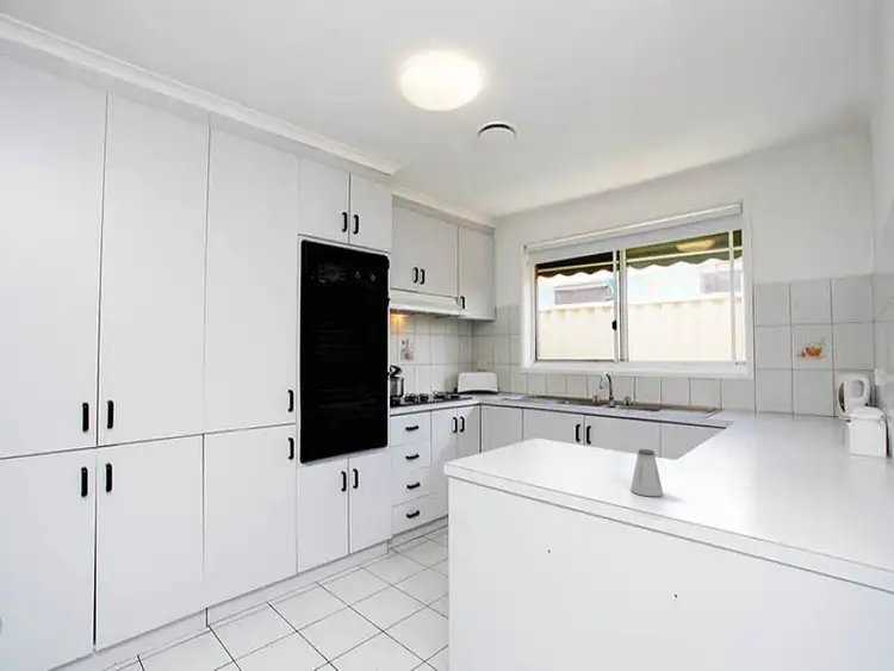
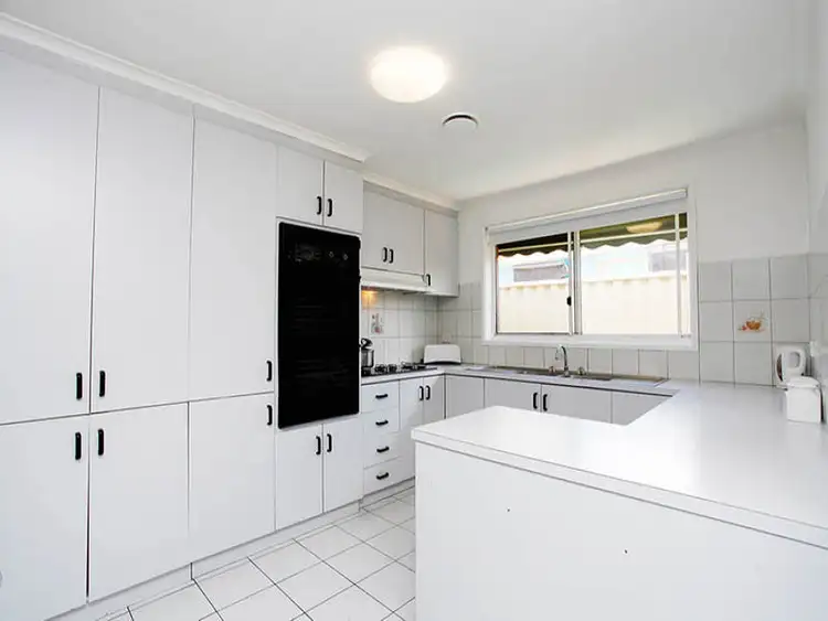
- saltshaker (646, 471)
